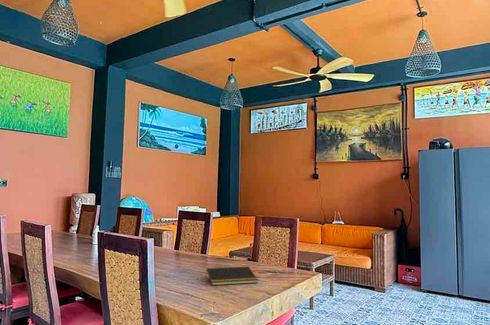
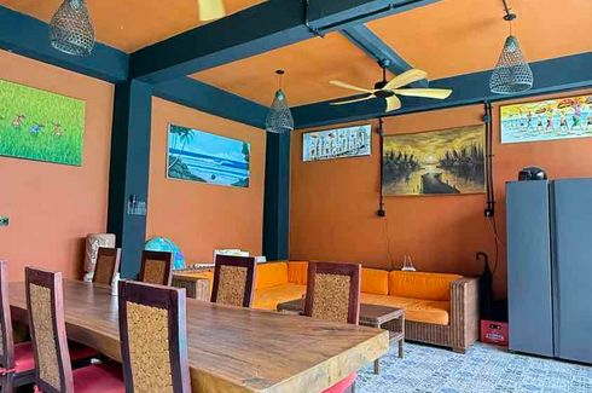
- notepad (231, 275)
